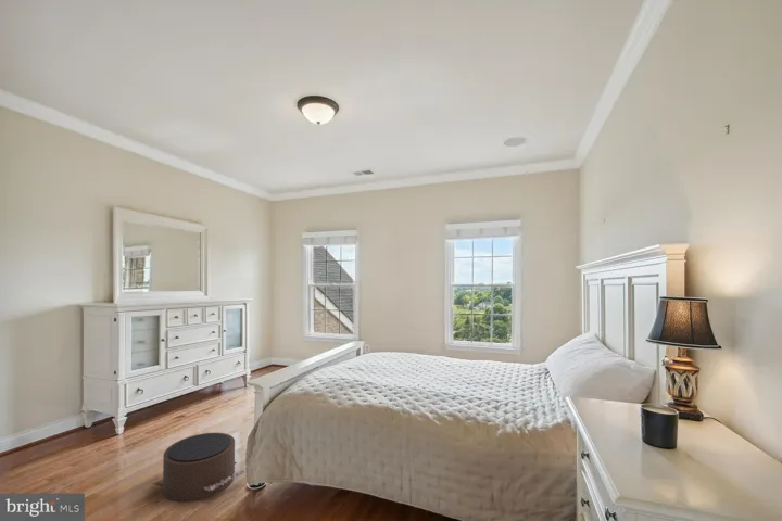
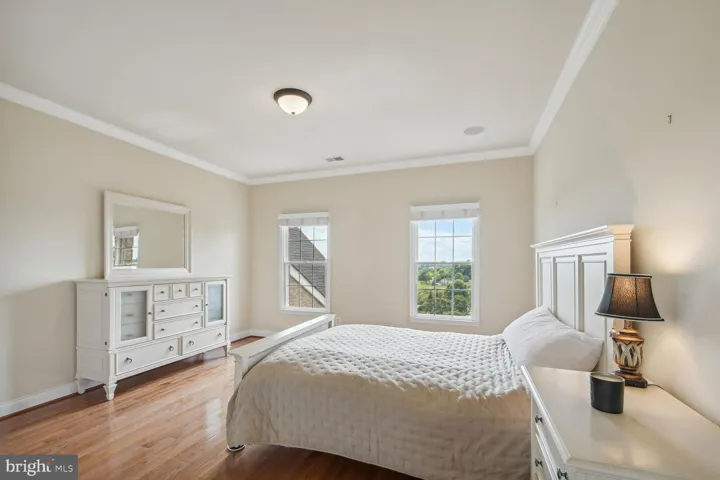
- pouf (205, 461)
